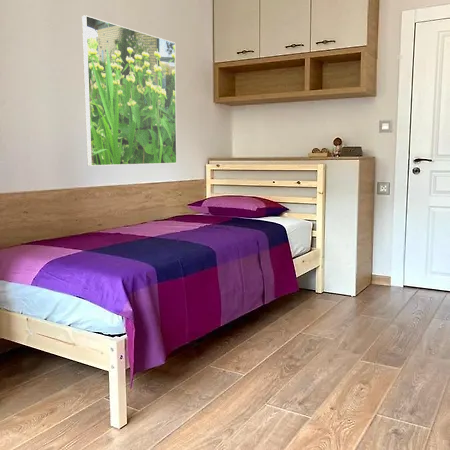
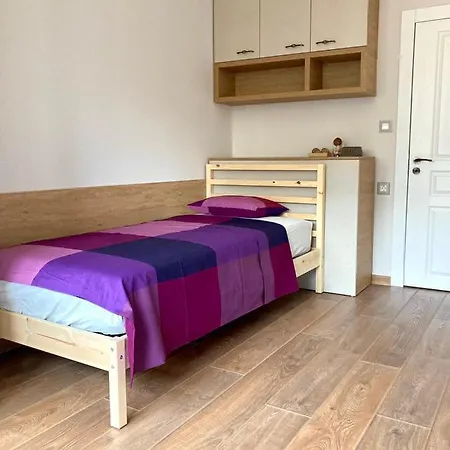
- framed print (135, 98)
